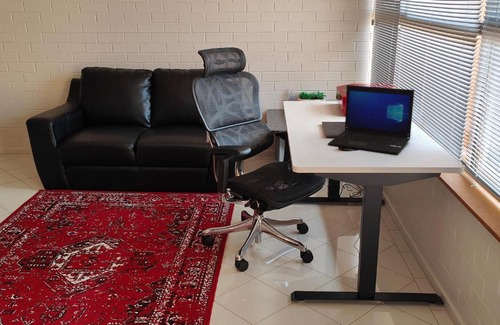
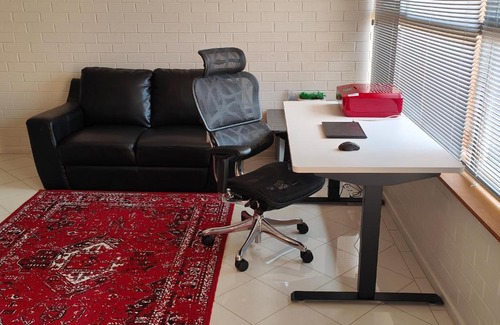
- laptop (371, 117)
